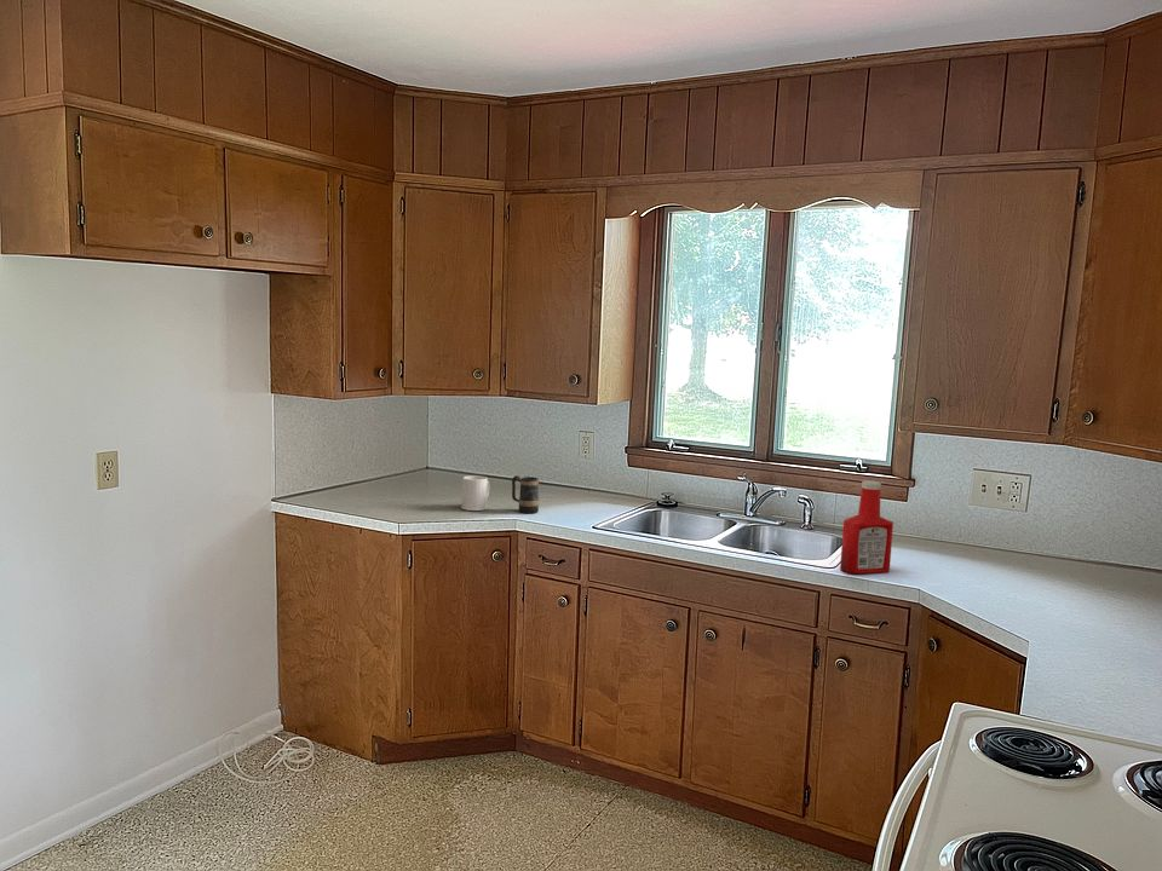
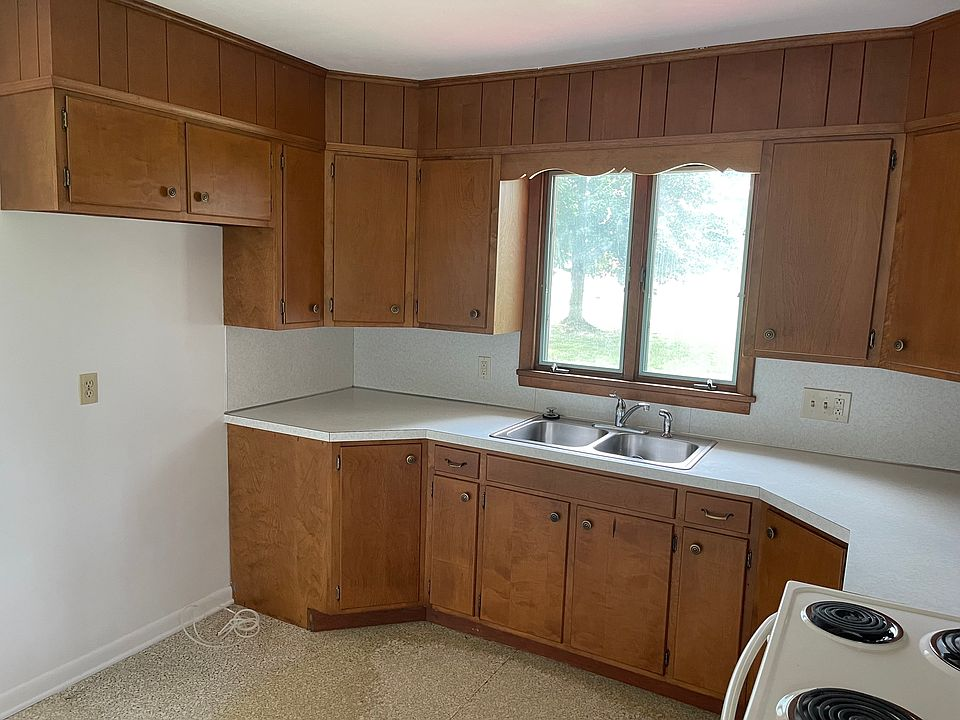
- soap bottle (868, 526)
- mug (524, 494)
- mug (476, 491)
